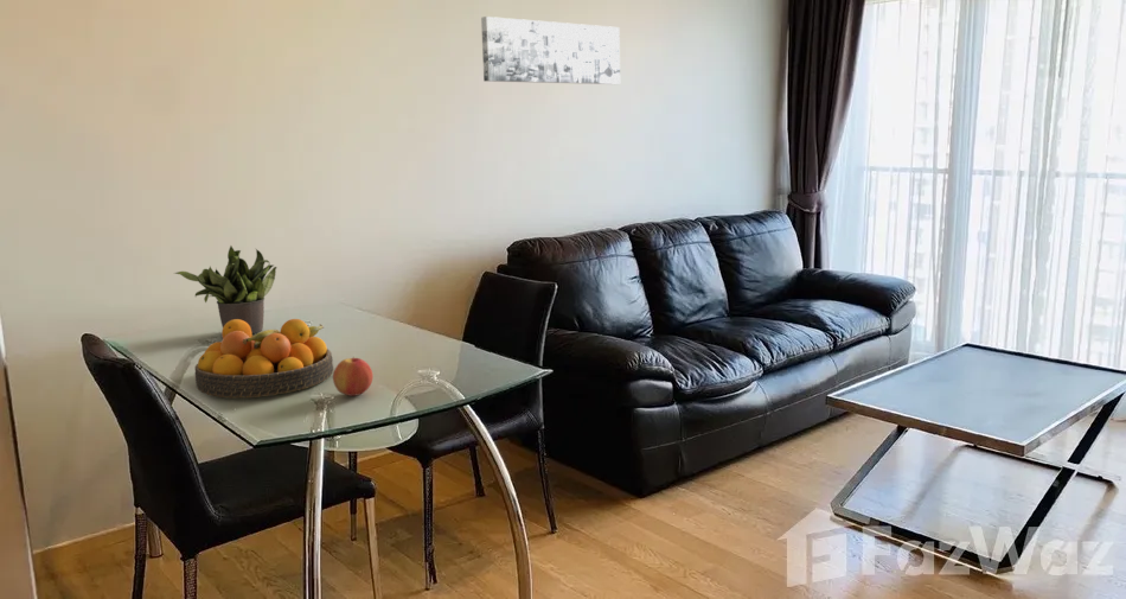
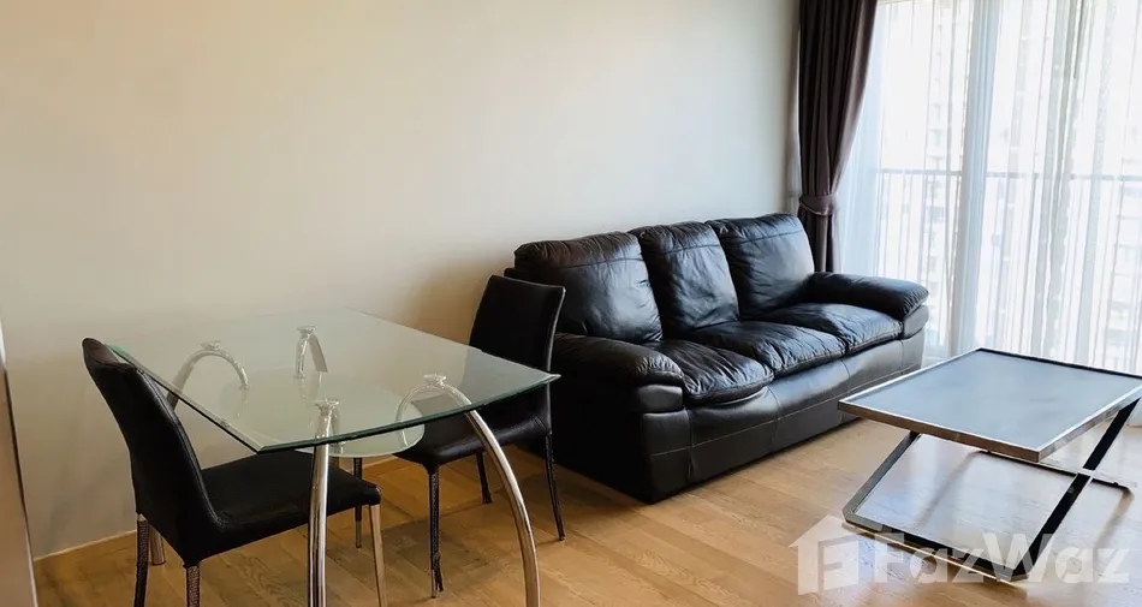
- potted plant (228, 289)
- wall art (555, 52)
- apple (353, 375)
- fruit bowl (263, 350)
